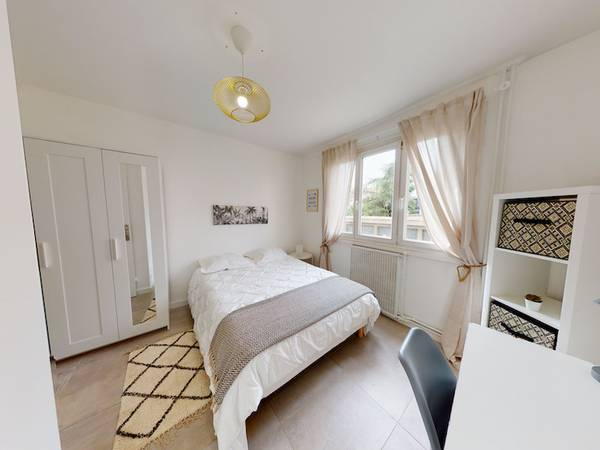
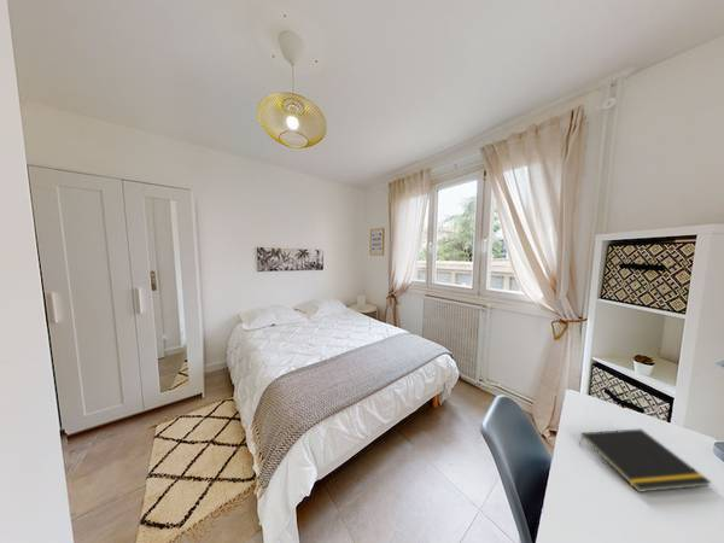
+ notepad (640, 456)
